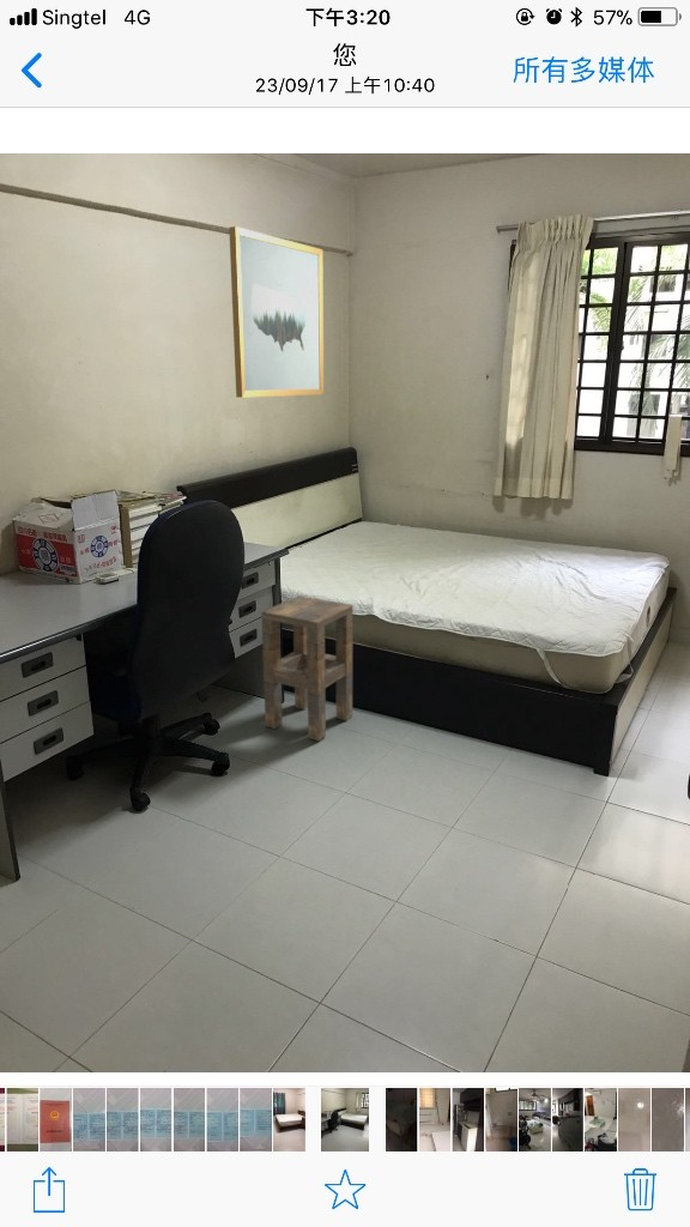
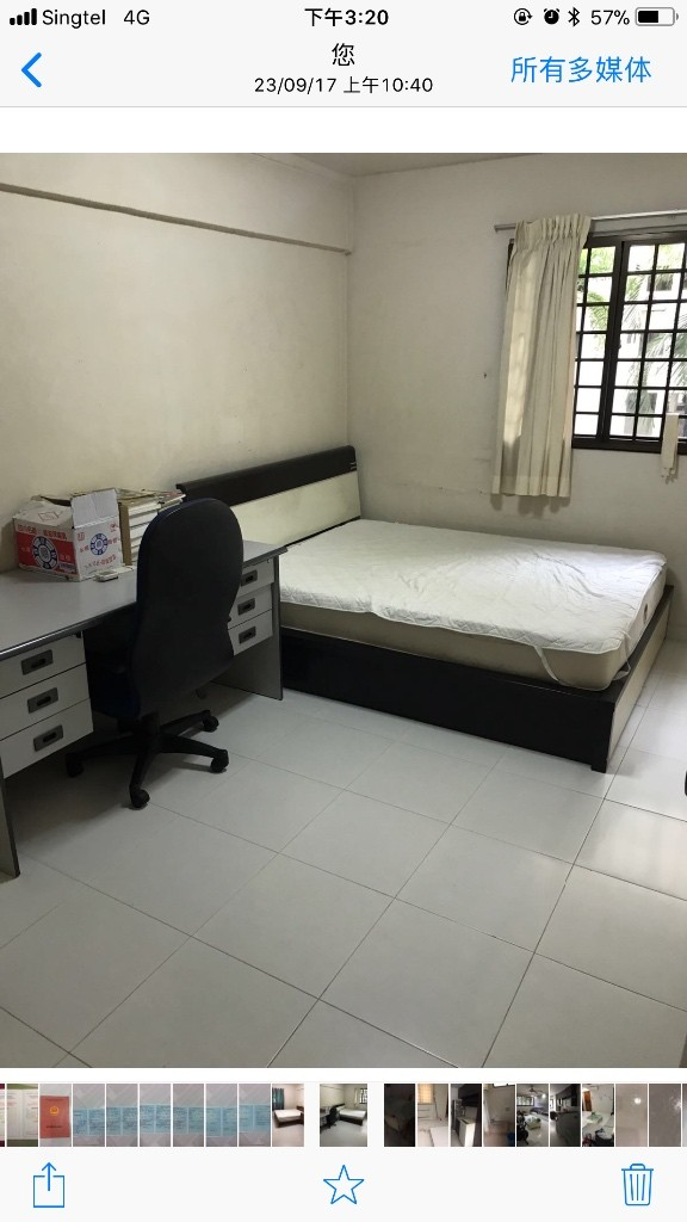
- wall art (282, 319)
- side table (308, 665)
